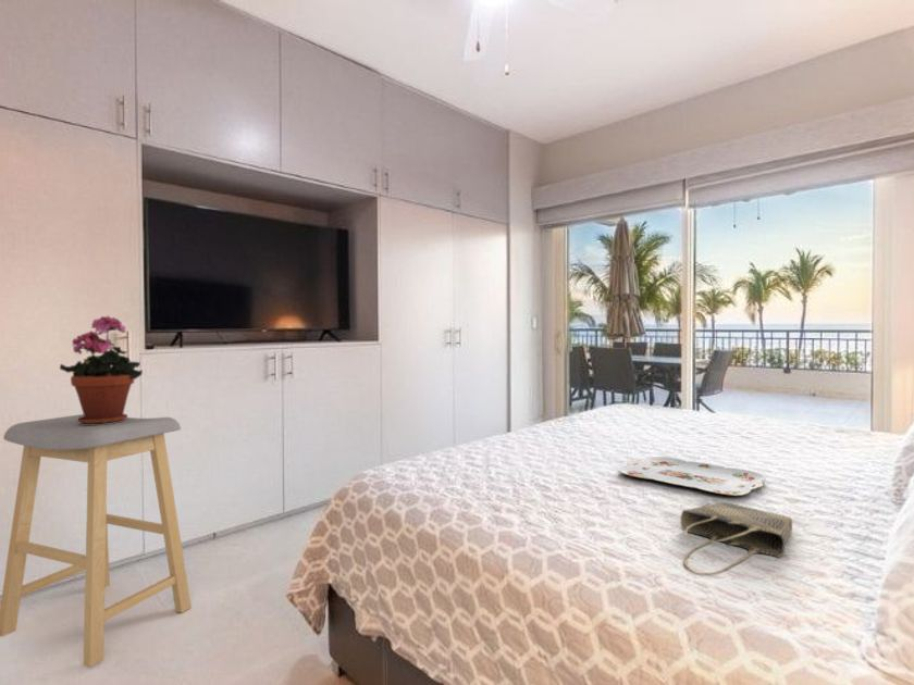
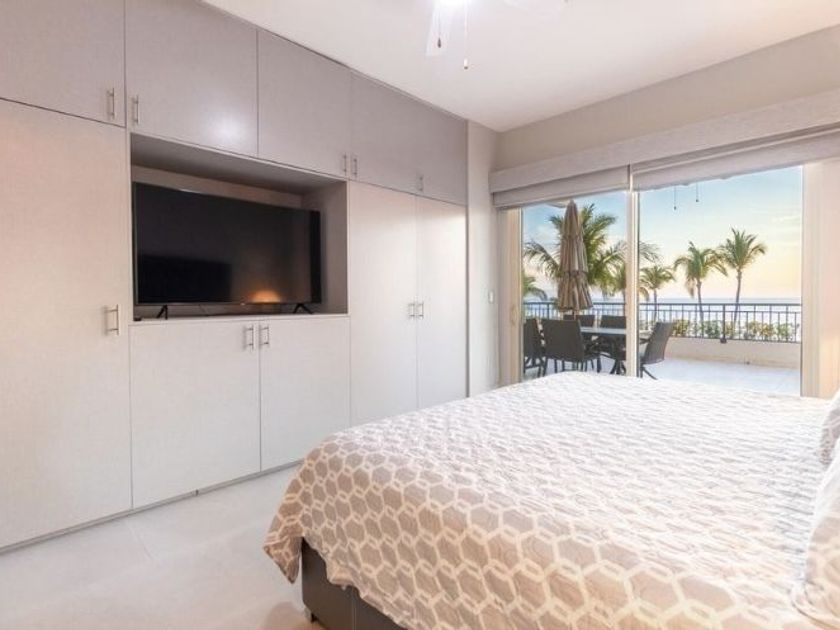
- serving tray (690, 474)
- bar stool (97, 520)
- potted plant (102, 365)
- tote bag (728, 528)
